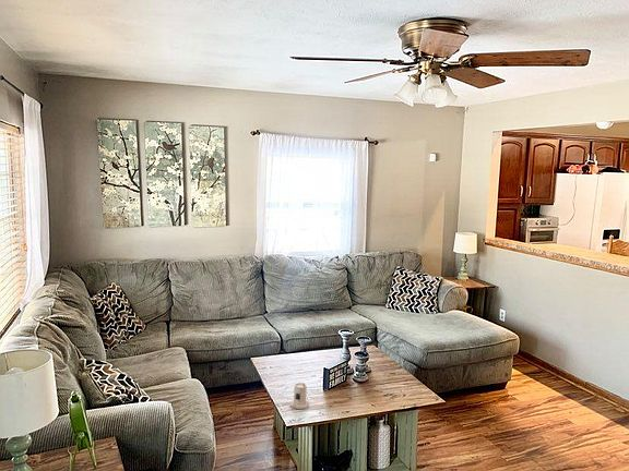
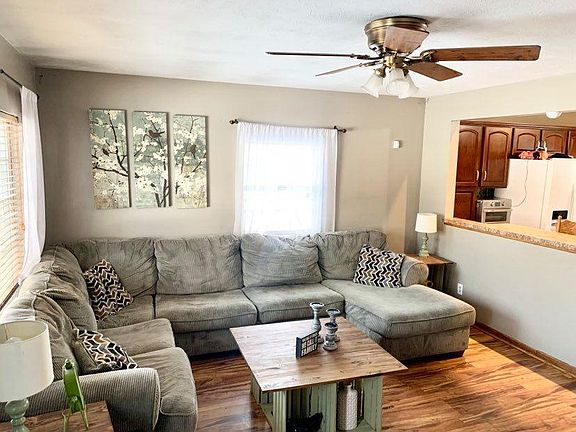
- candle (299, 392)
